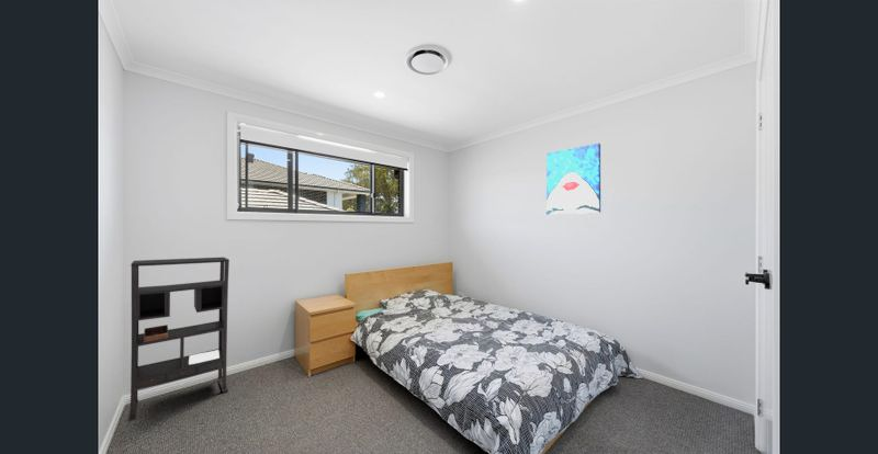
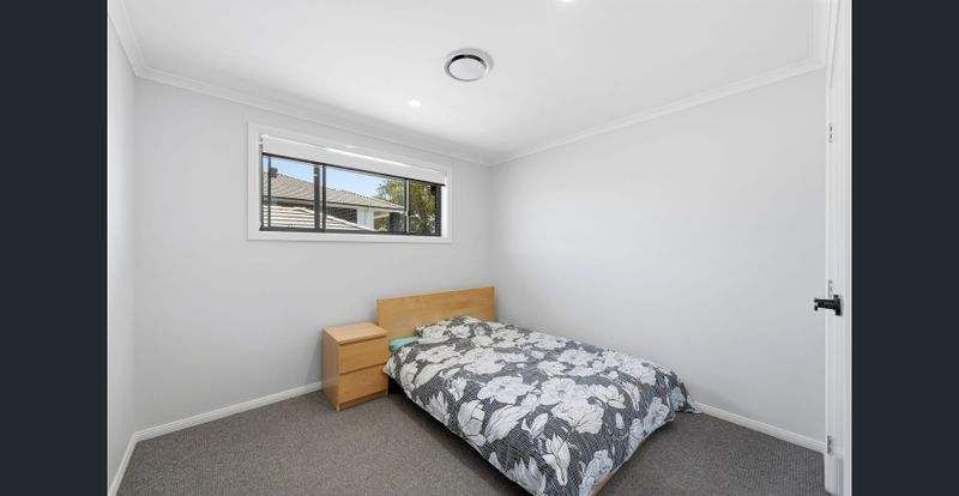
- wall art (572, 181)
- bookshelf (182, 328)
